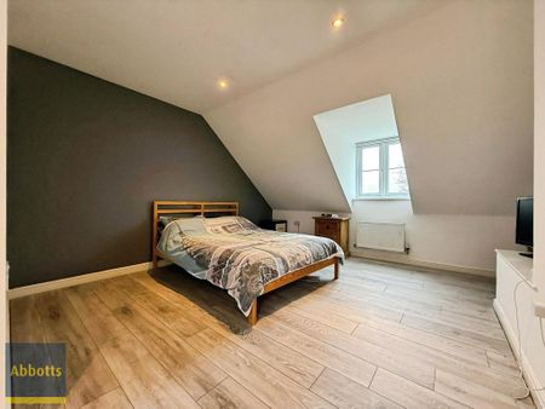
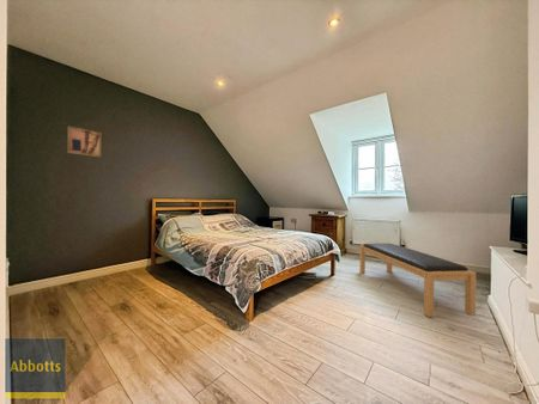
+ bench (405, 269)
+ wall art (85, 141)
